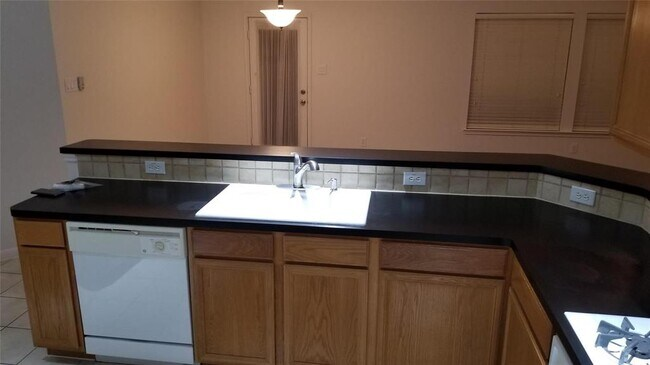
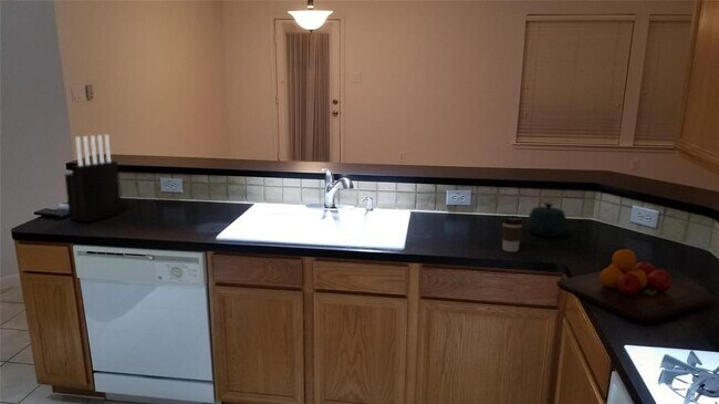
+ chopping board (635, 272)
+ knife block (90, 176)
+ coffee cup (511, 234)
+ teapot (546, 218)
